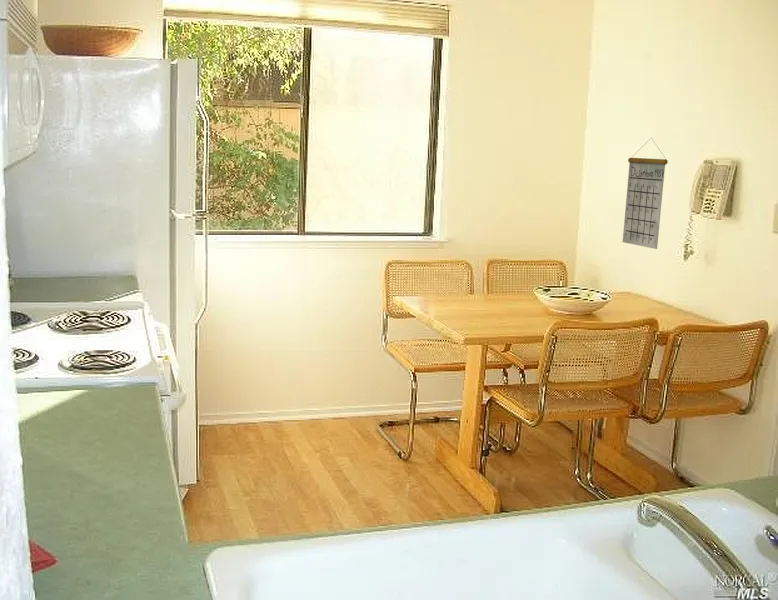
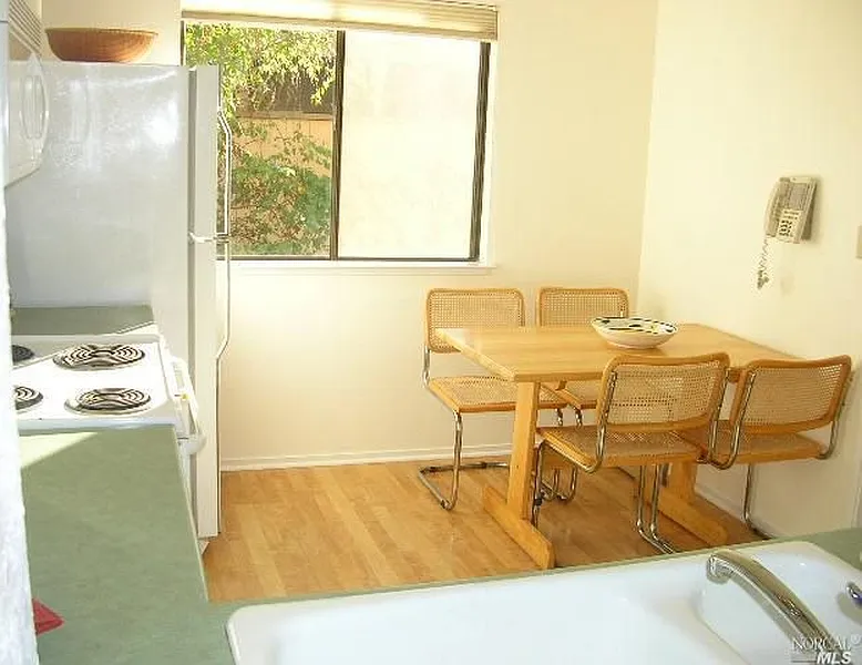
- calendar (644, 192)
